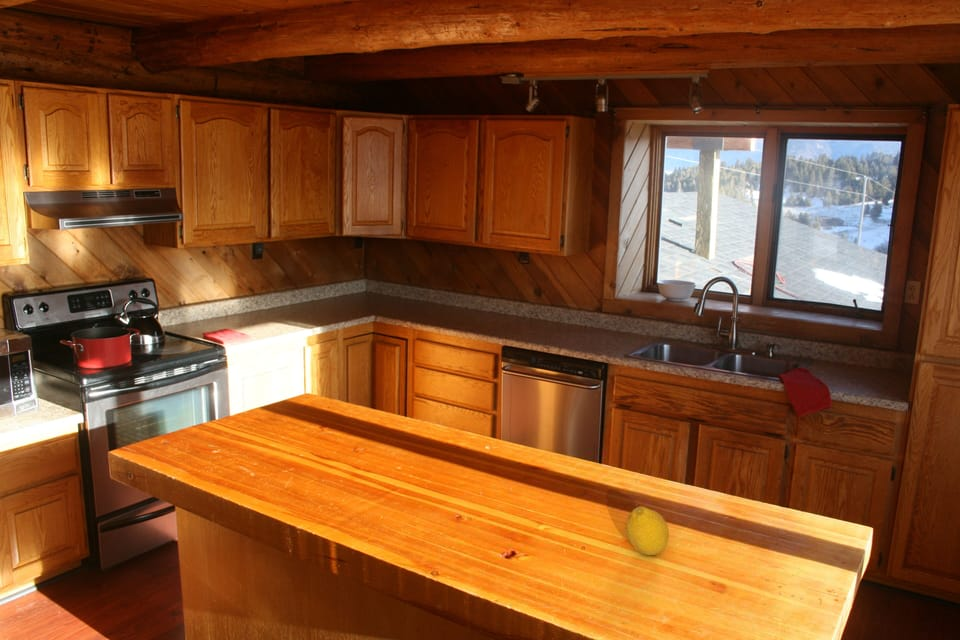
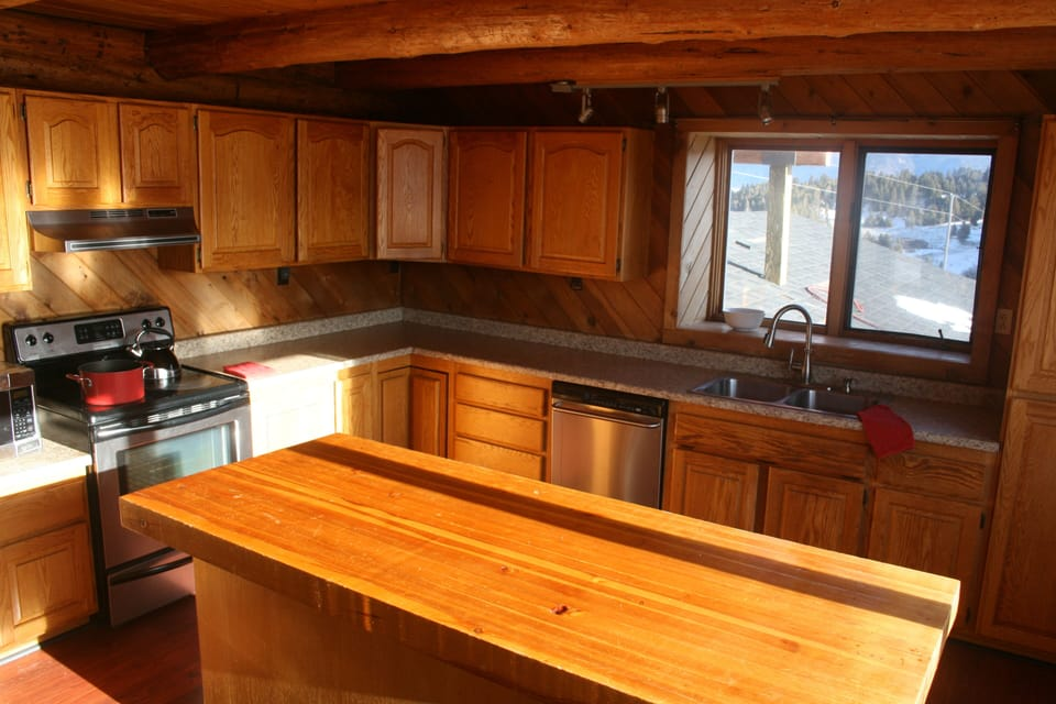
- fruit (647, 529)
